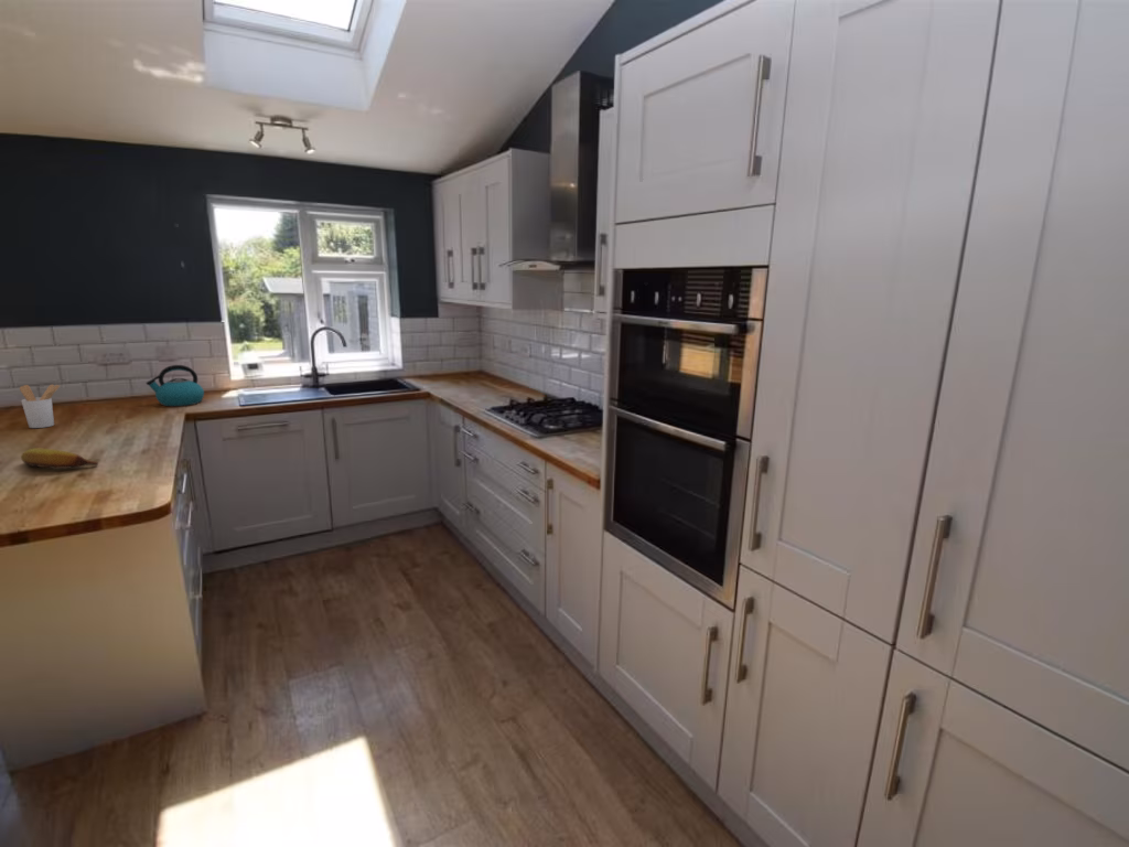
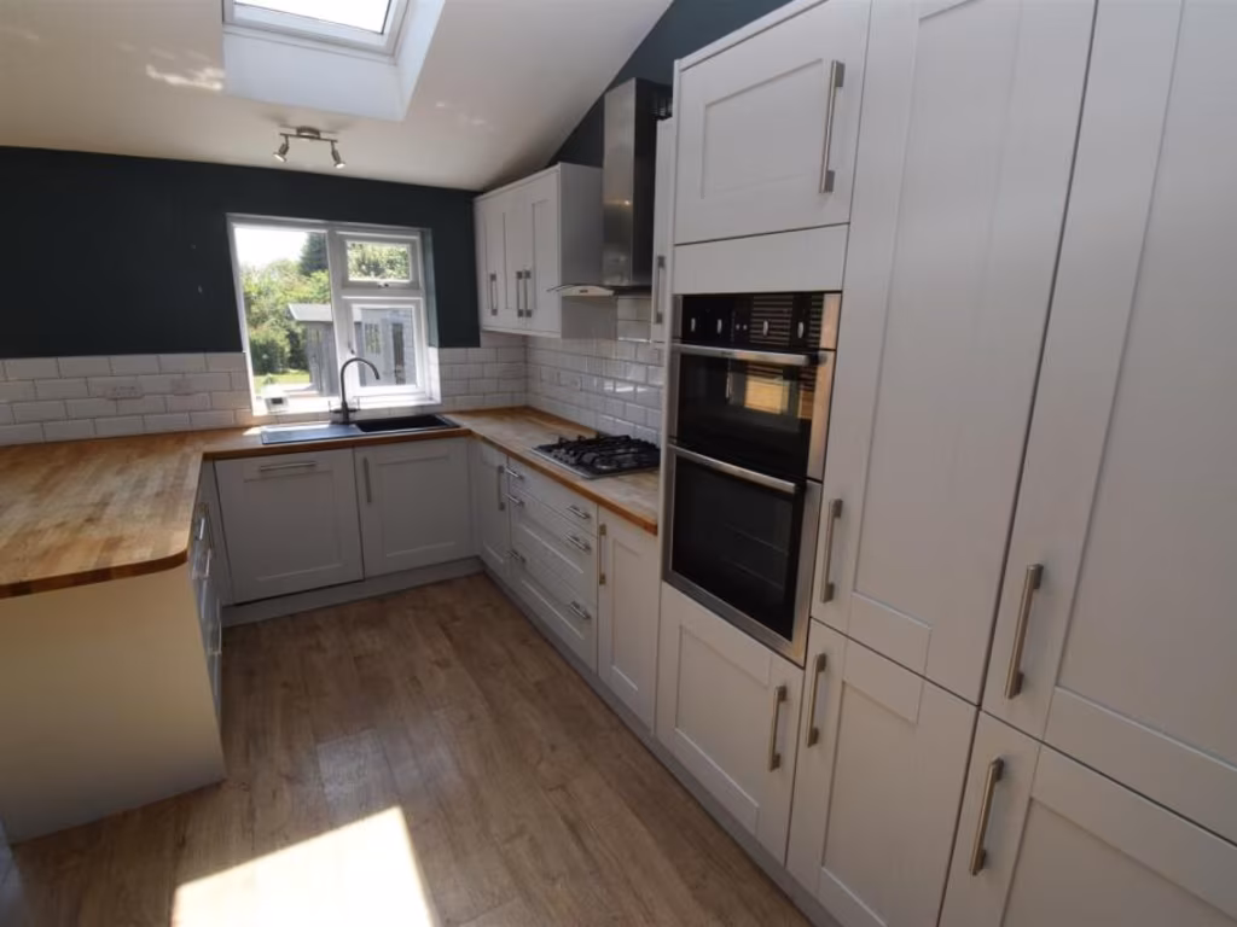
- fruit (58, 455)
- kettle (175, 384)
- utensil holder (43, 405)
